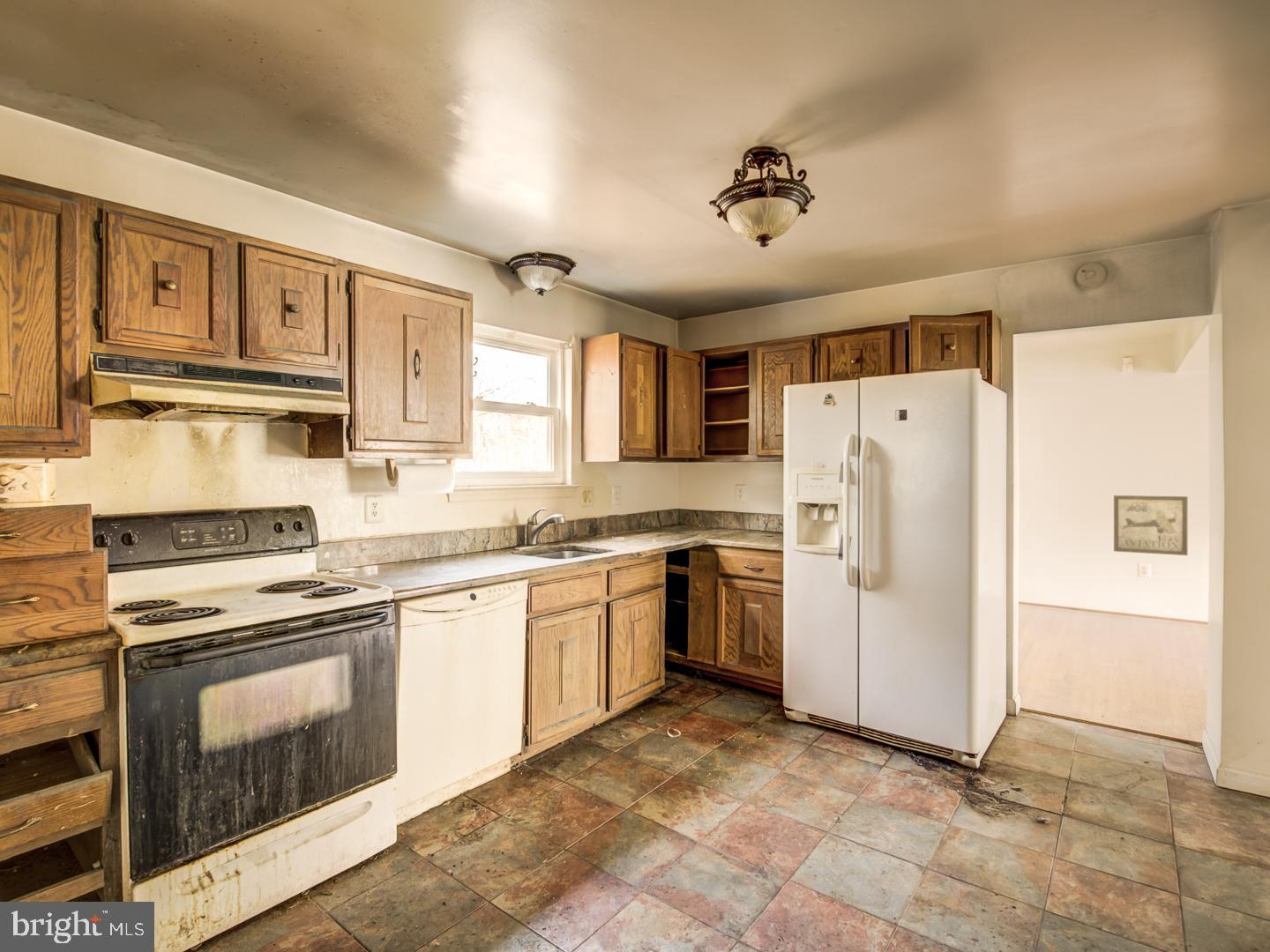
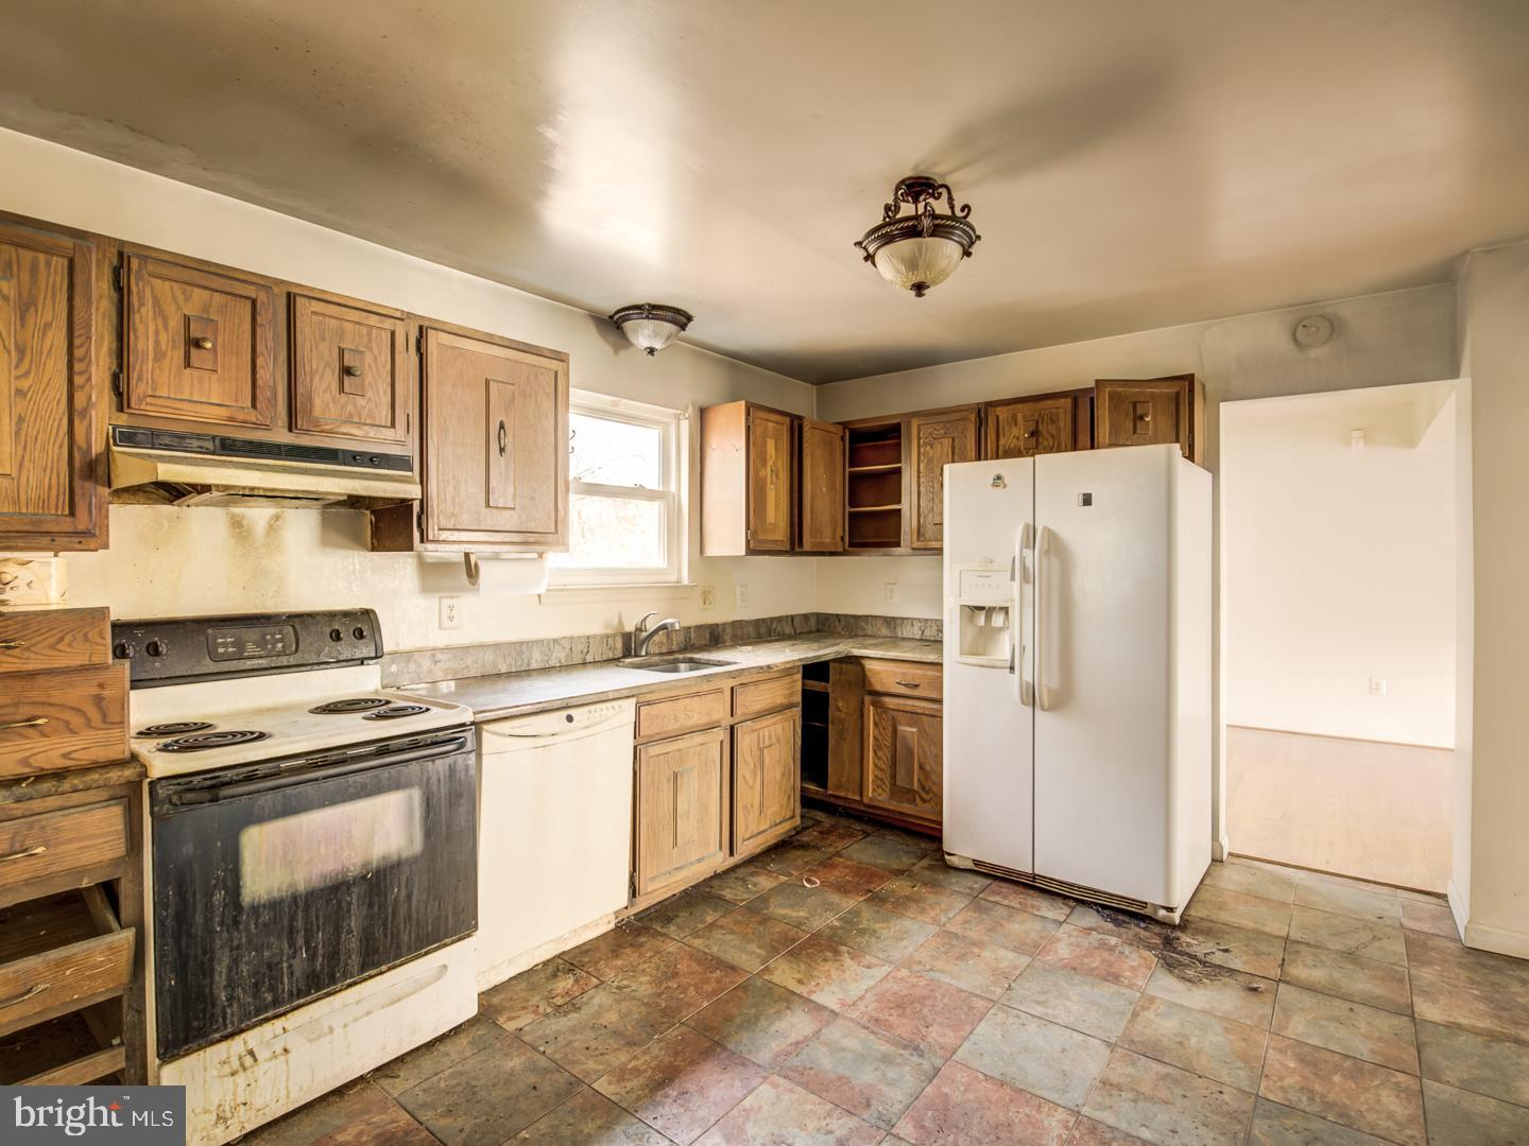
- wall art (1149, 524)
